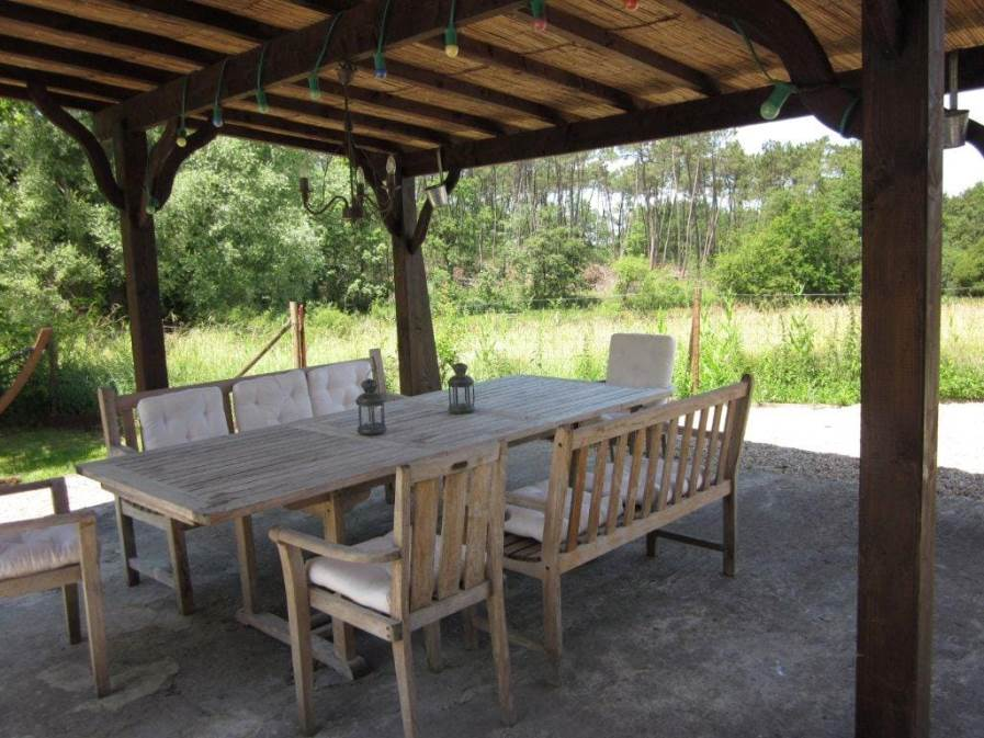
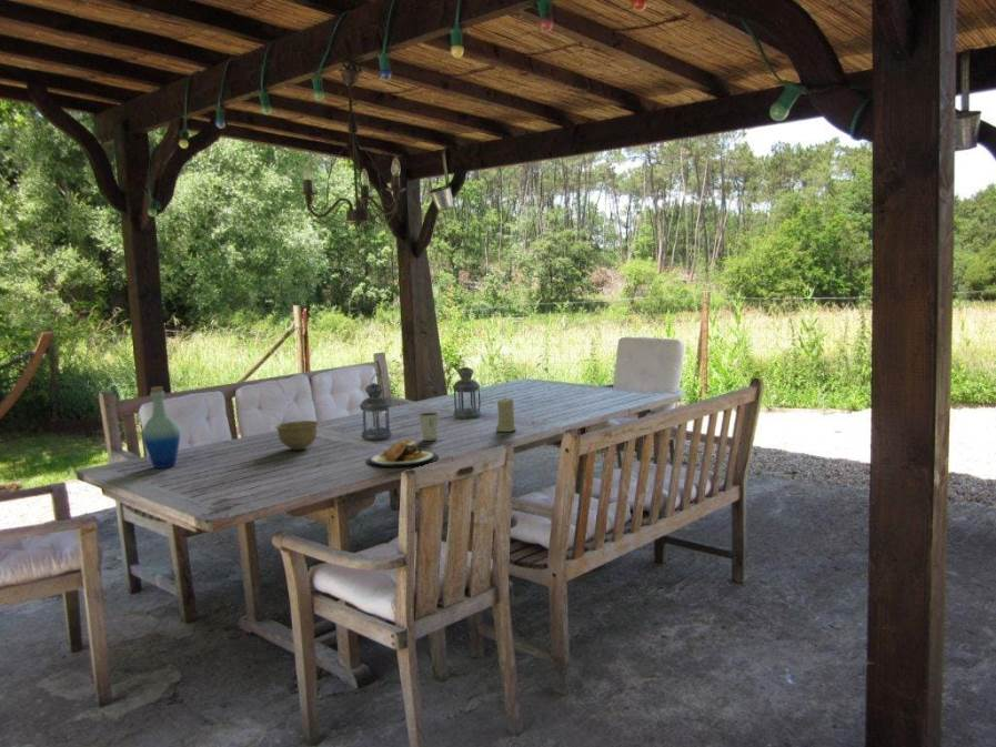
+ candle (505, 413)
+ plate (401, 448)
+ bottle (160, 426)
+ bowl (298, 436)
+ dixie cup (429, 426)
